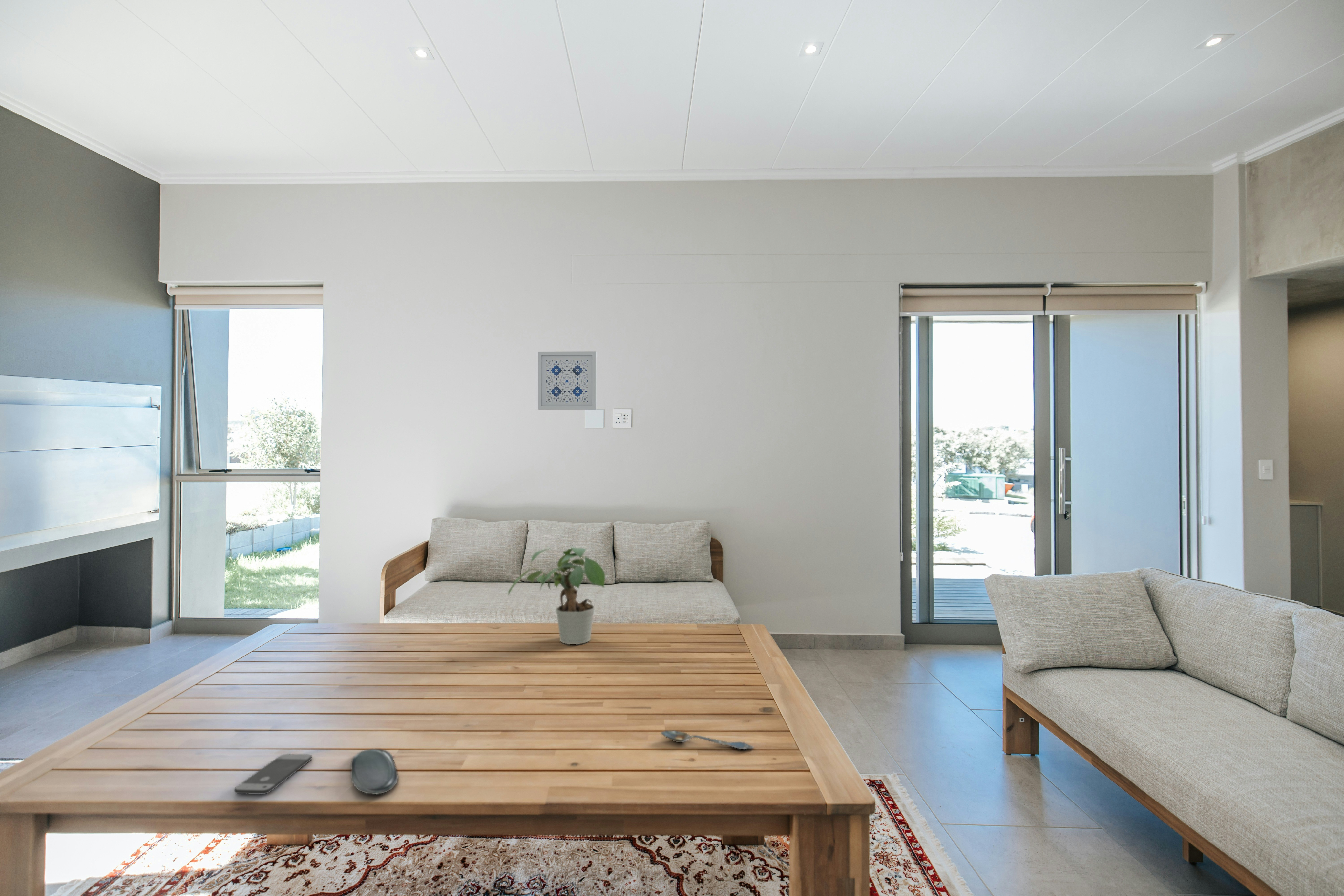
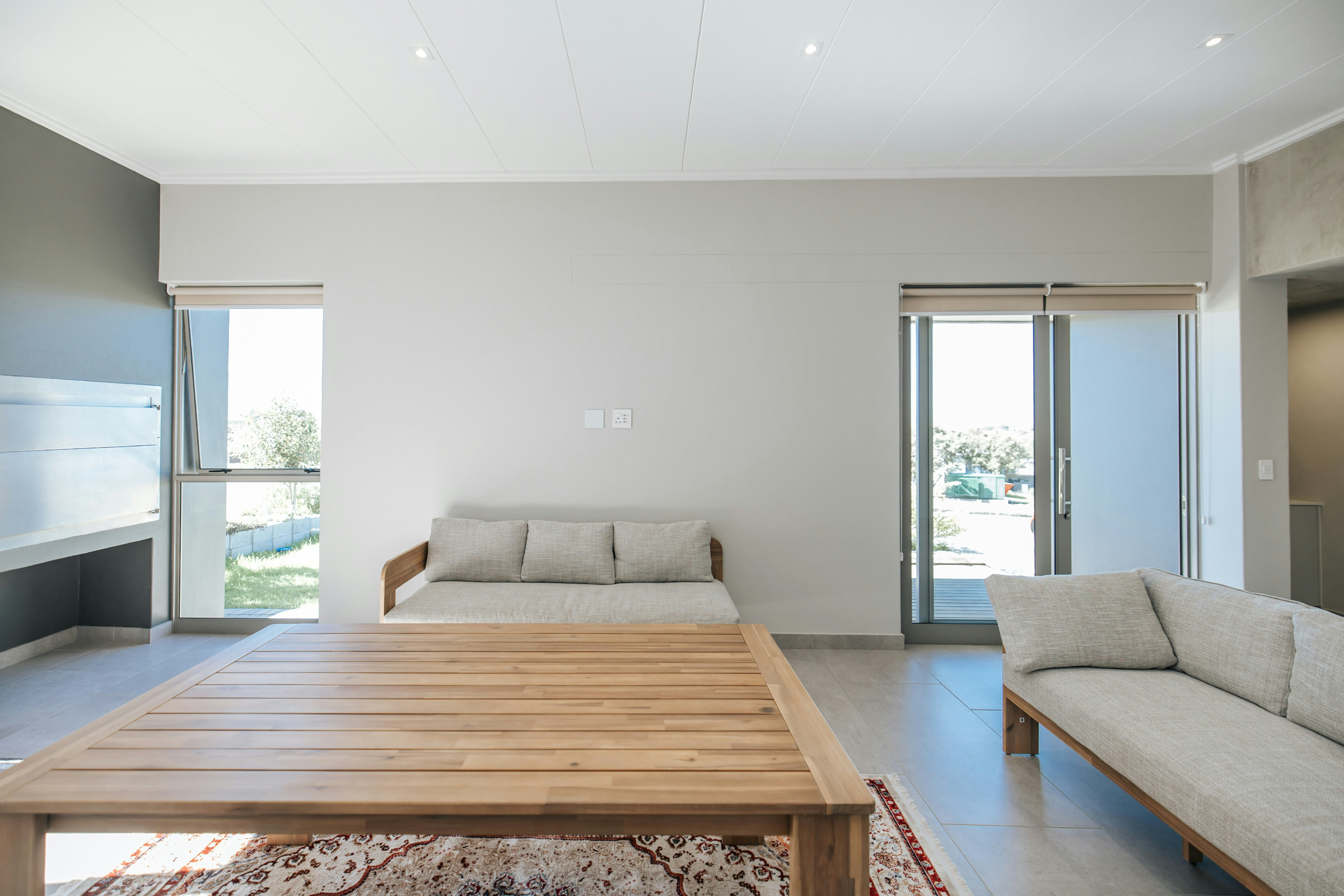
- oval tray (374, 770)
- spoon (706, 740)
- potted plant (563, 593)
- wall art (567, 381)
- smartphone (275, 773)
